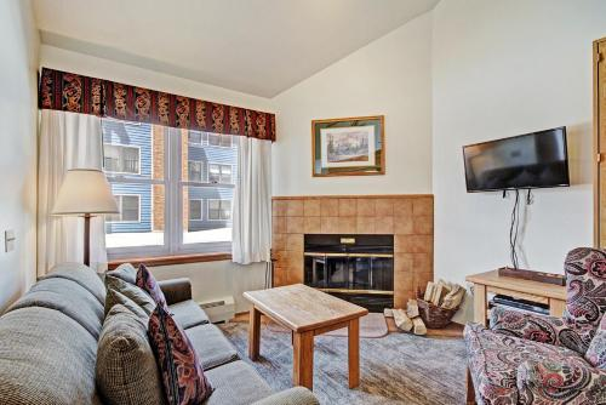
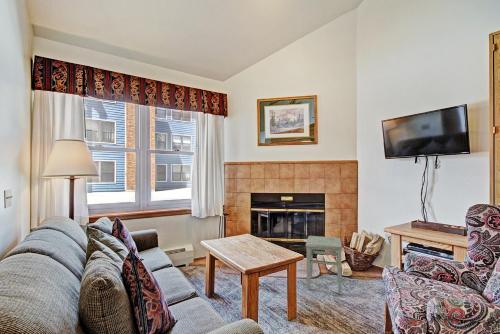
+ stool (324, 262)
